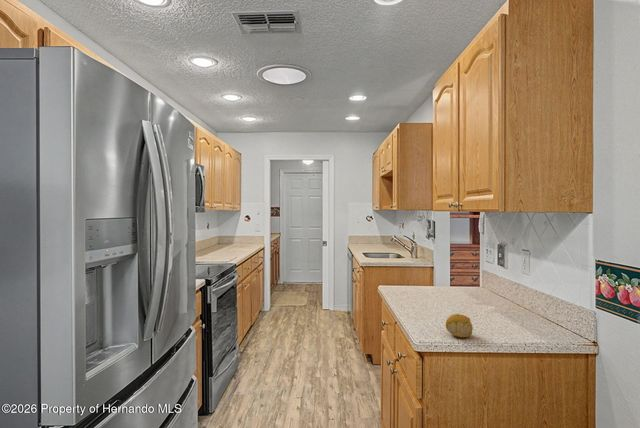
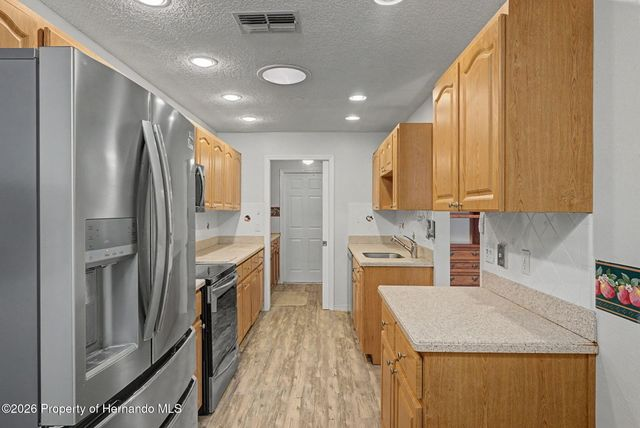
- fruit (459, 324)
